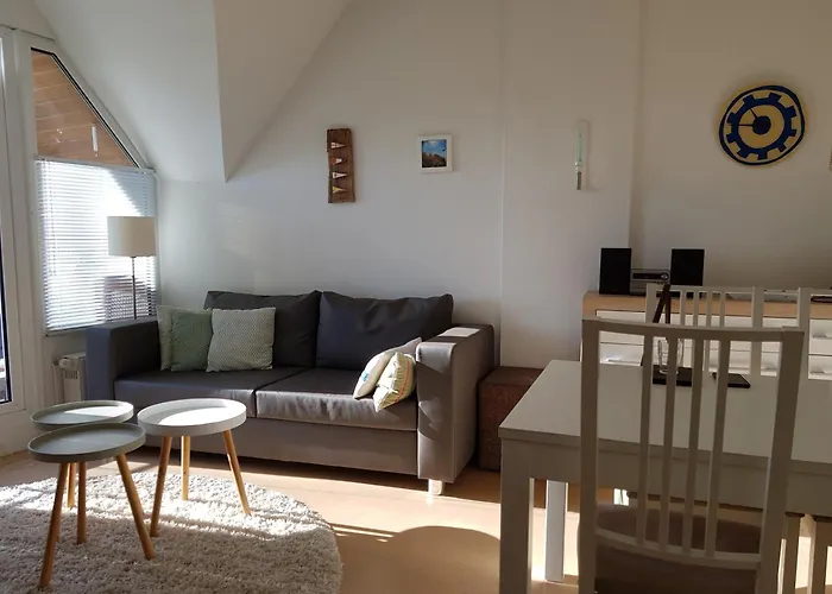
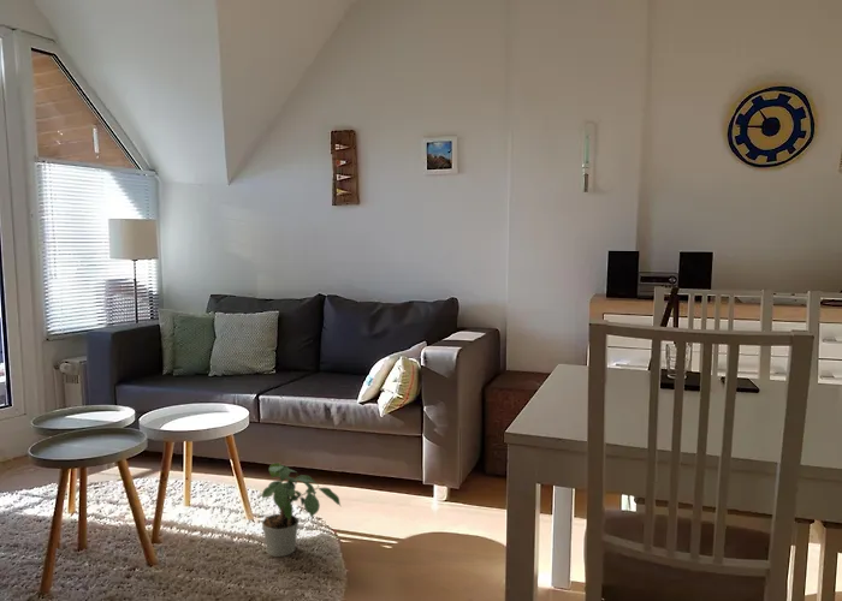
+ potted plant (290, 508)
